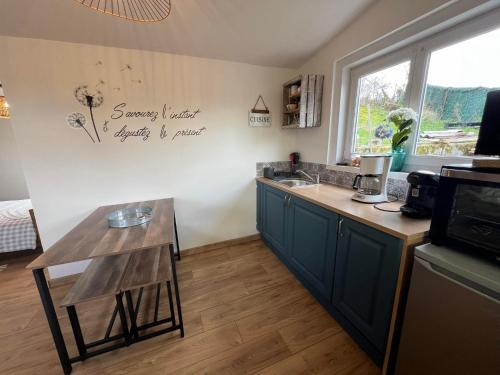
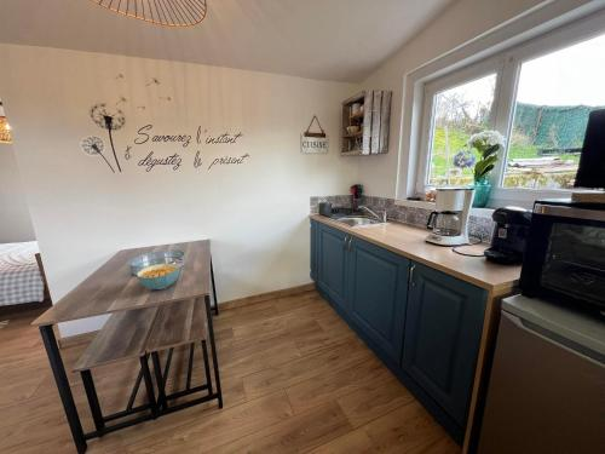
+ cereal bowl (160, 278)
